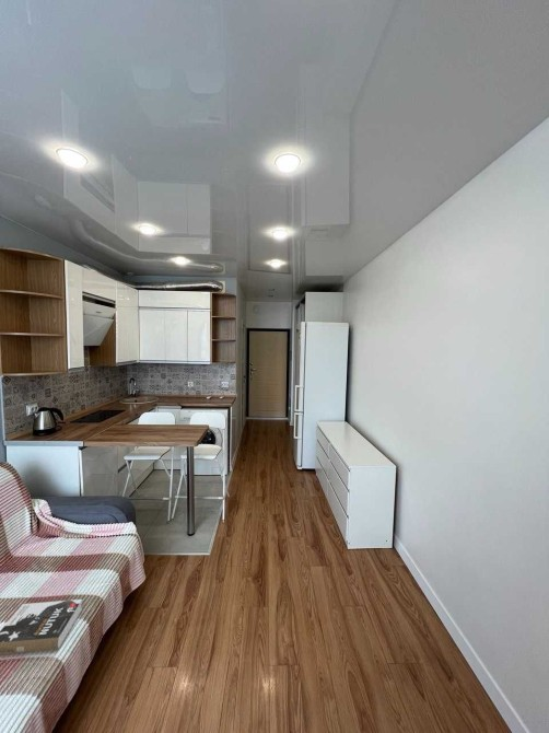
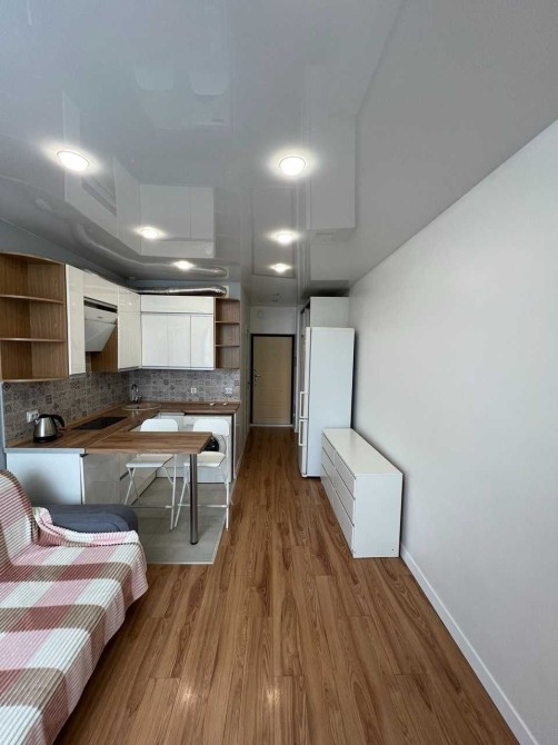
- book (39, 625)
